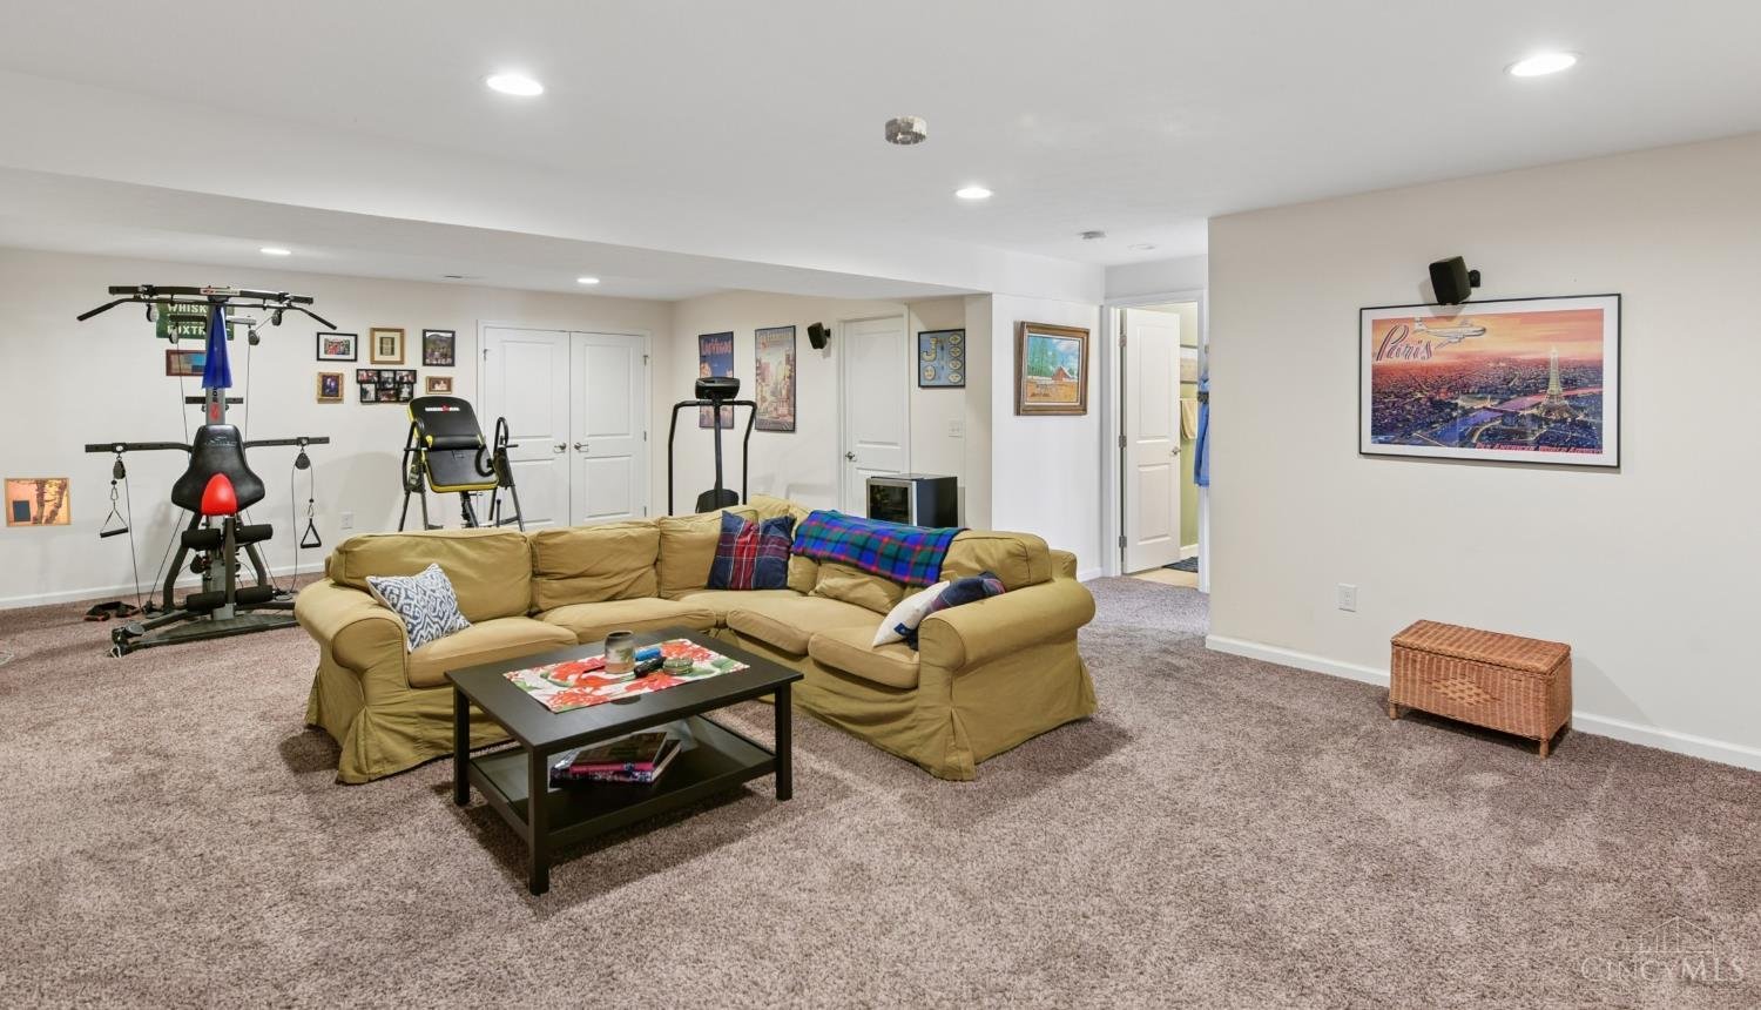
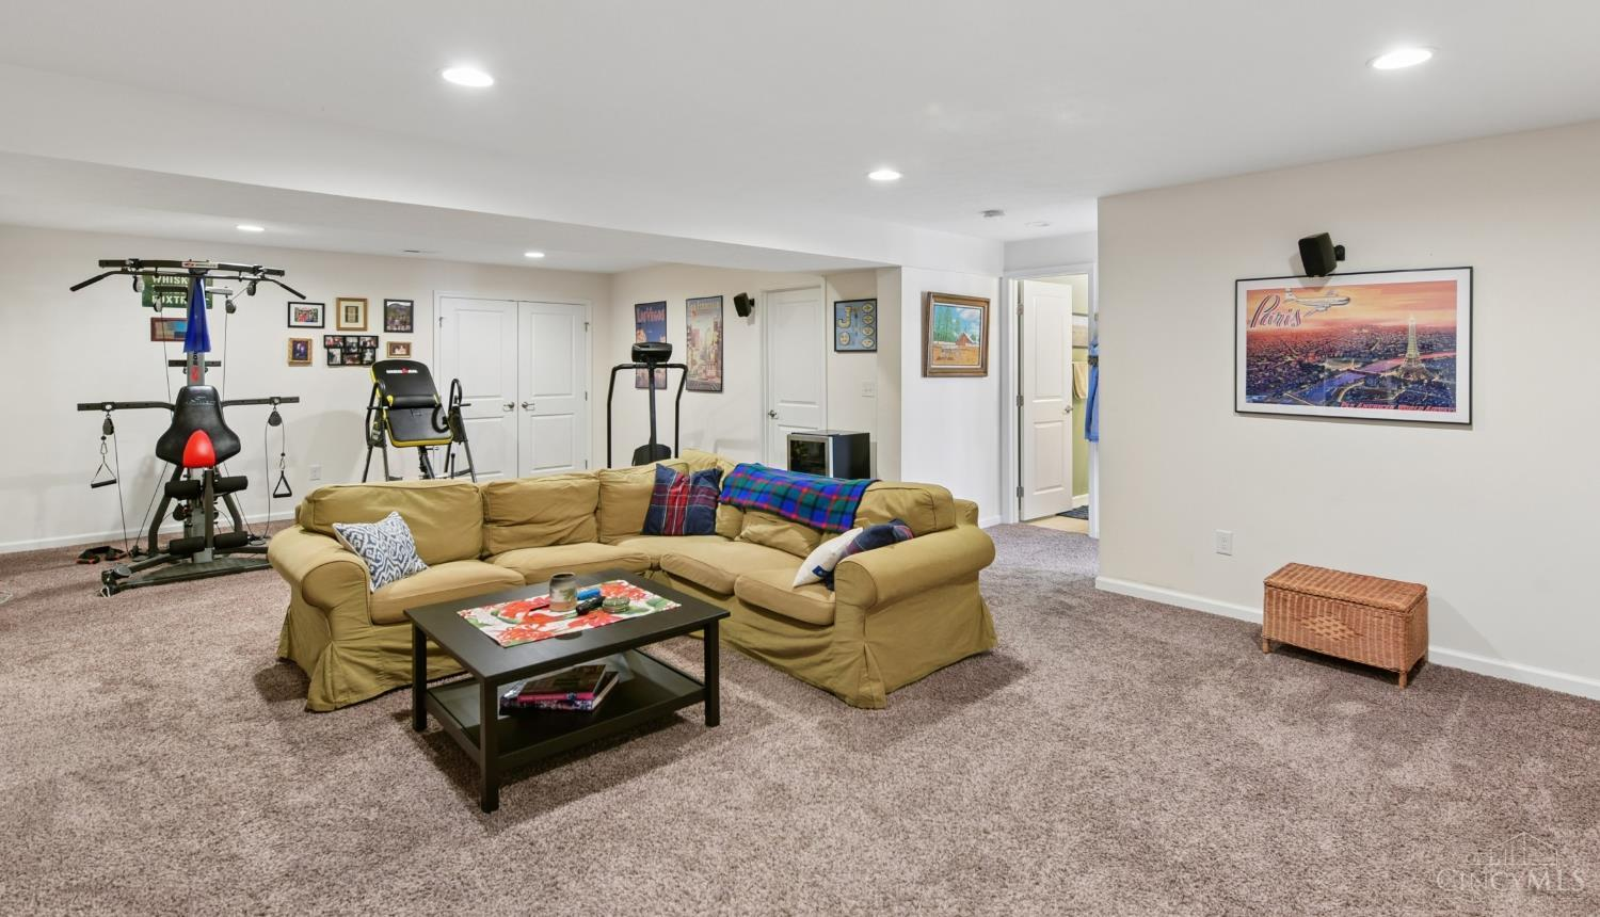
- smoke detector (905, 129)
- wall art (37, 502)
